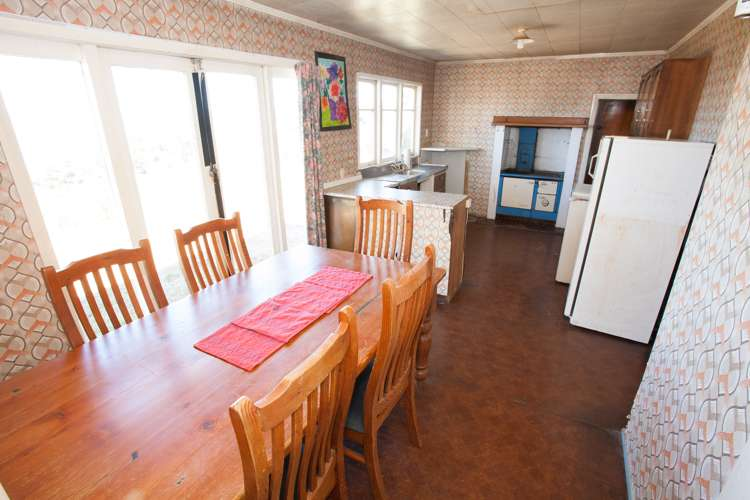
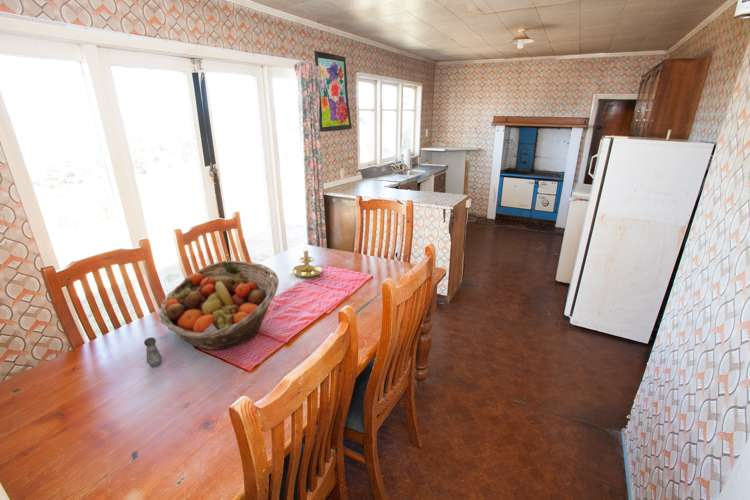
+ candle holder (308, 258)
+ salt shaker (152, 351)
+ fruit basket (221, 302)
